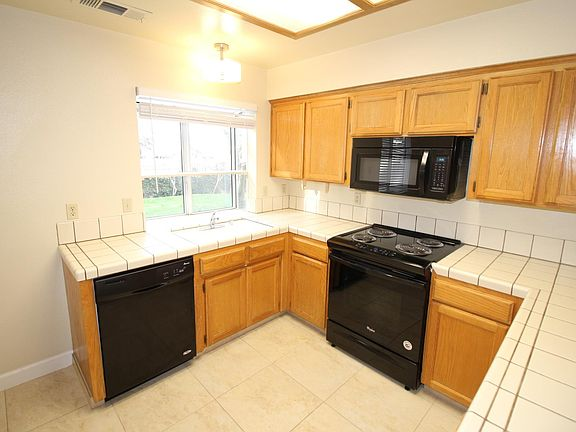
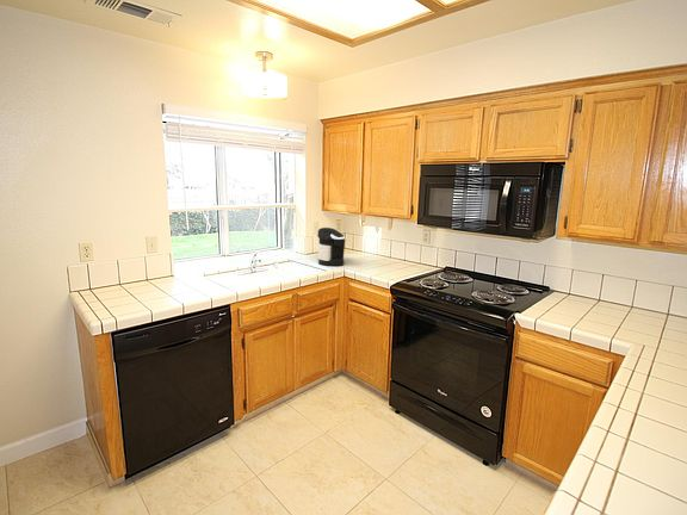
+ coffee maker (332, 246)
